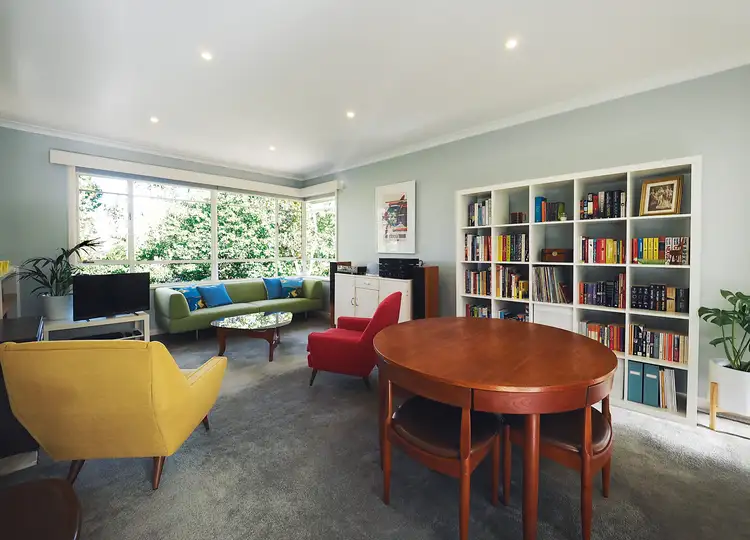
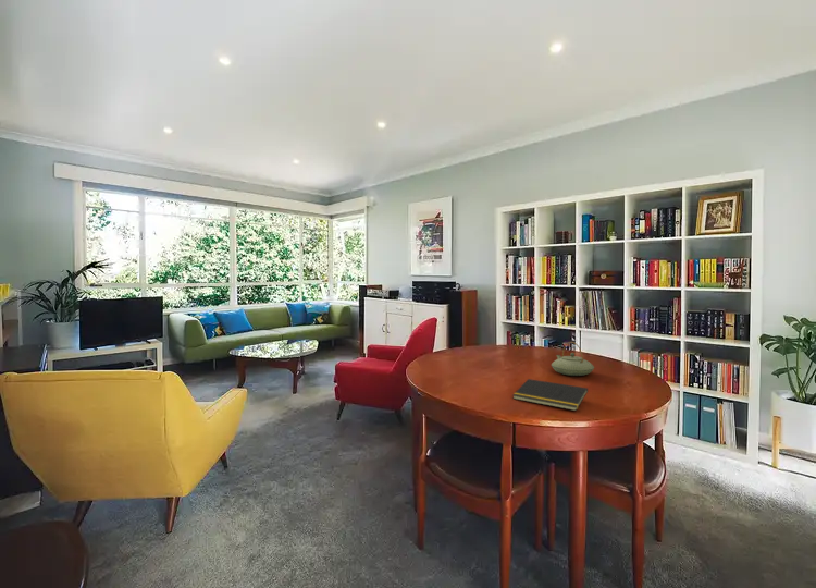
+ teapot (570, 356)
+ notepad (549, 393)
